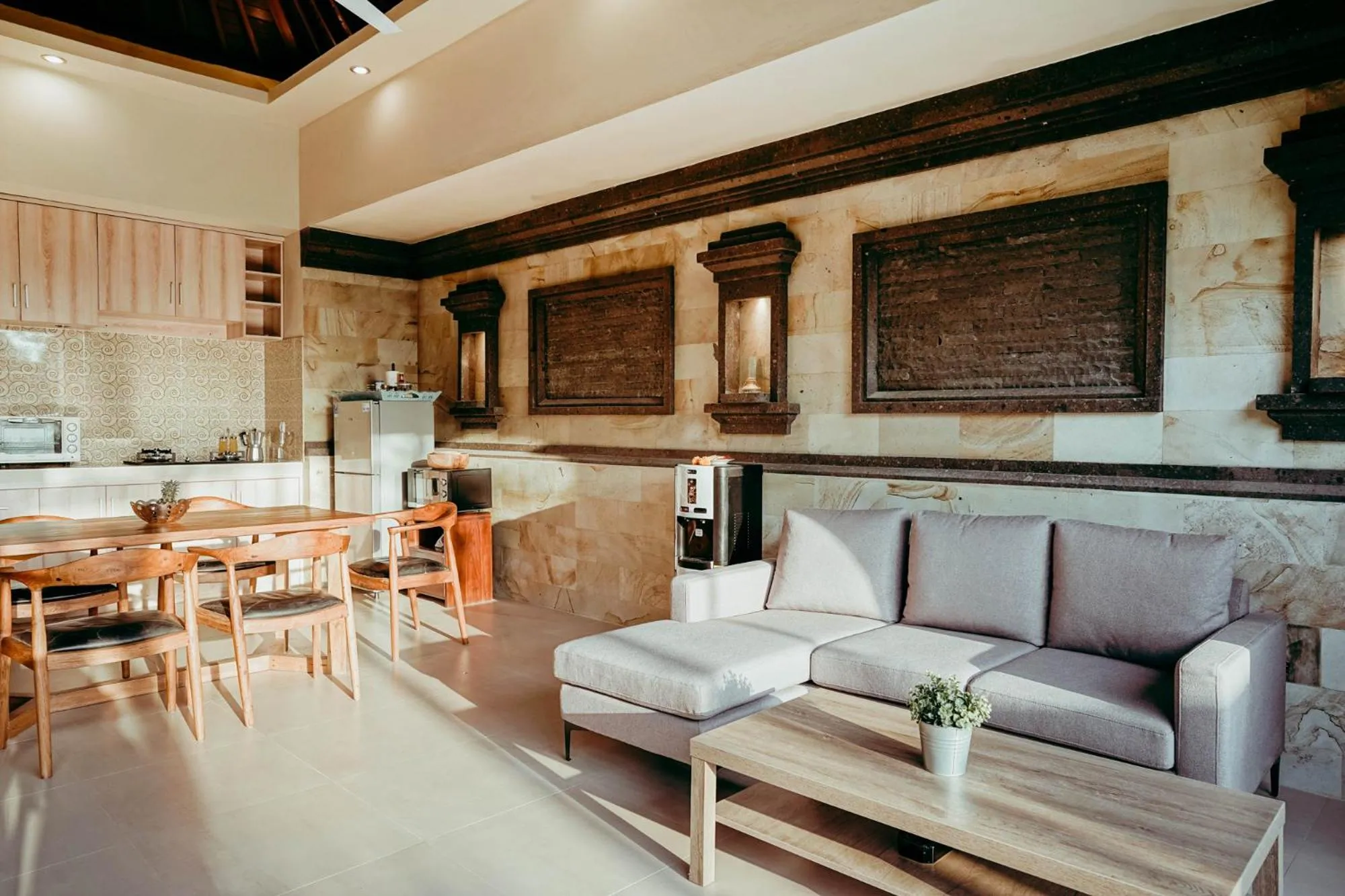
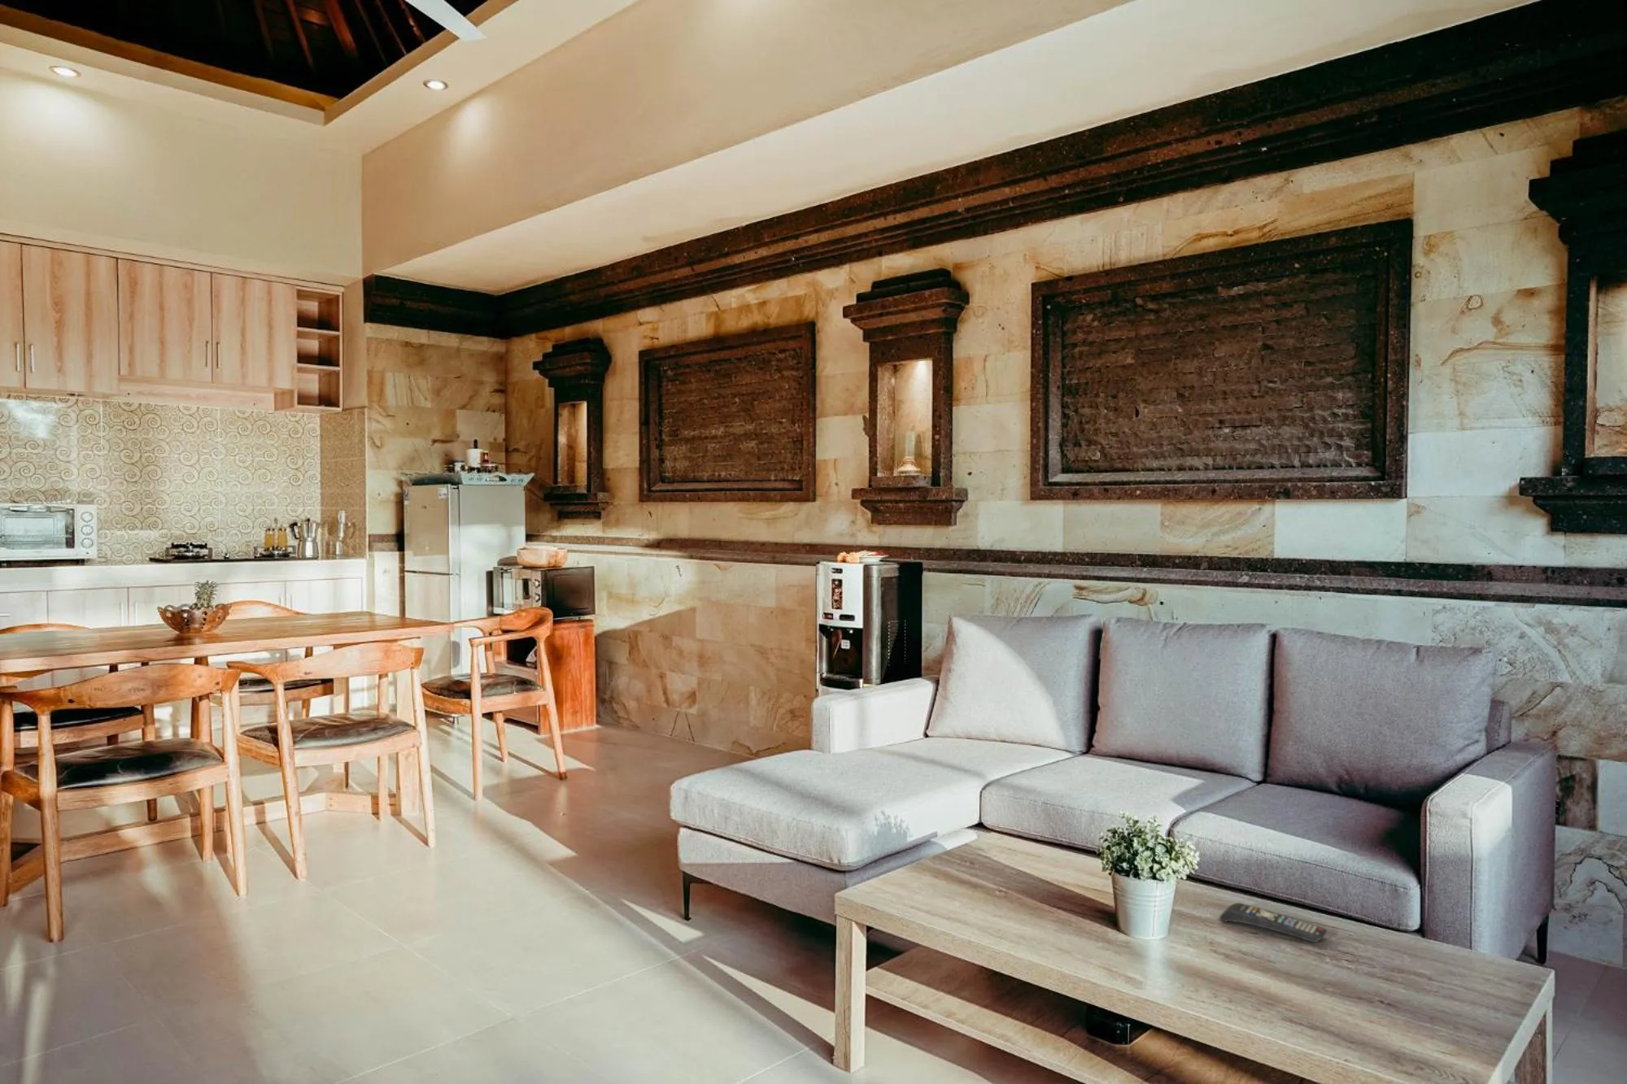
+ remote control (1271, 922)
